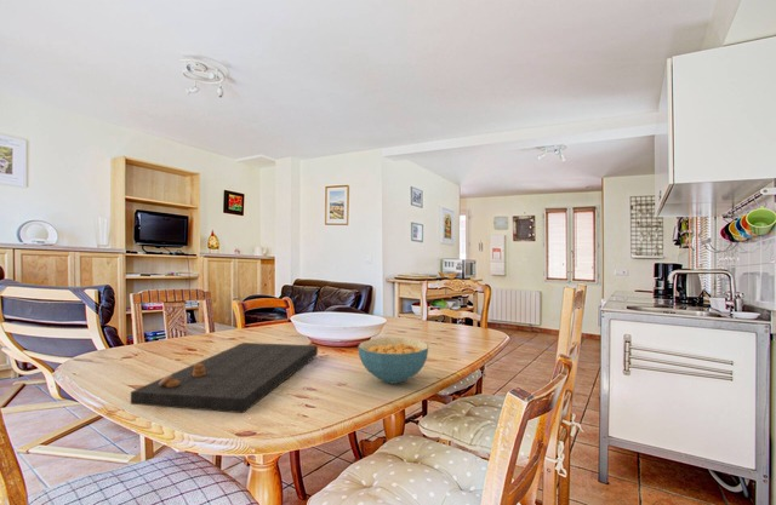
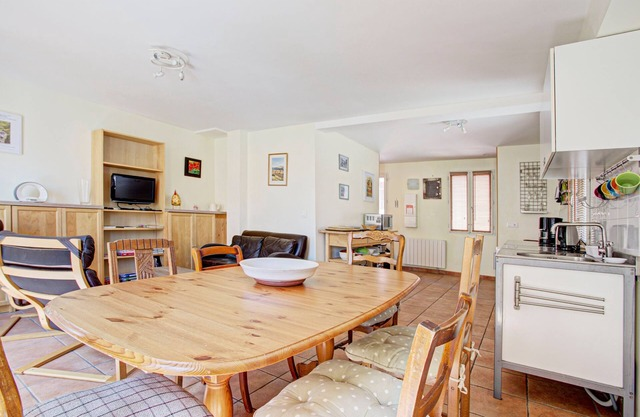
- cereal bowl (393, 362)
- cutting board (242, 363)
